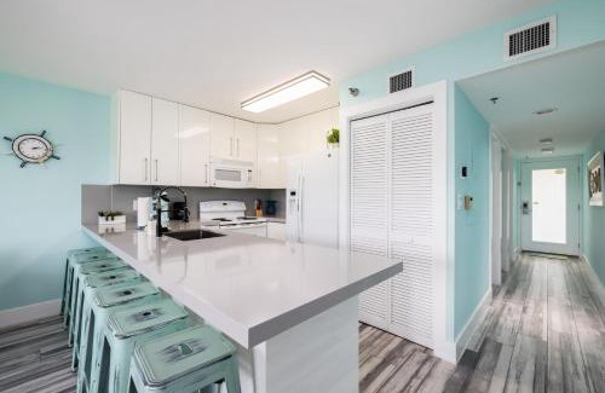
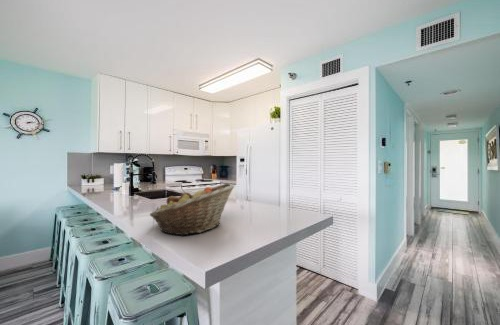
+ fruit basket (195, 204)
